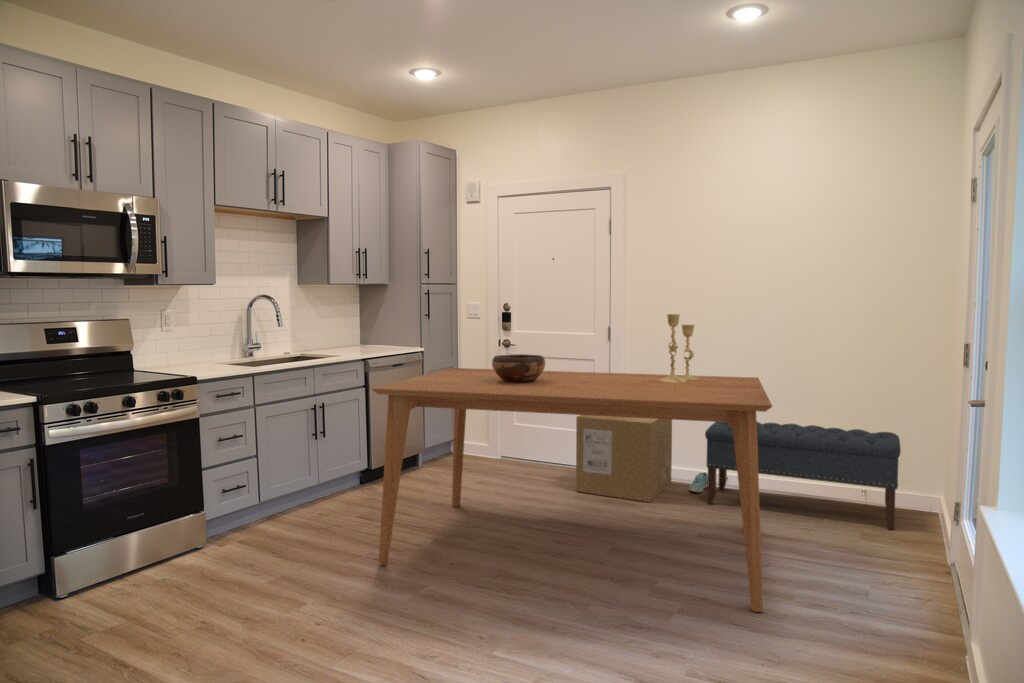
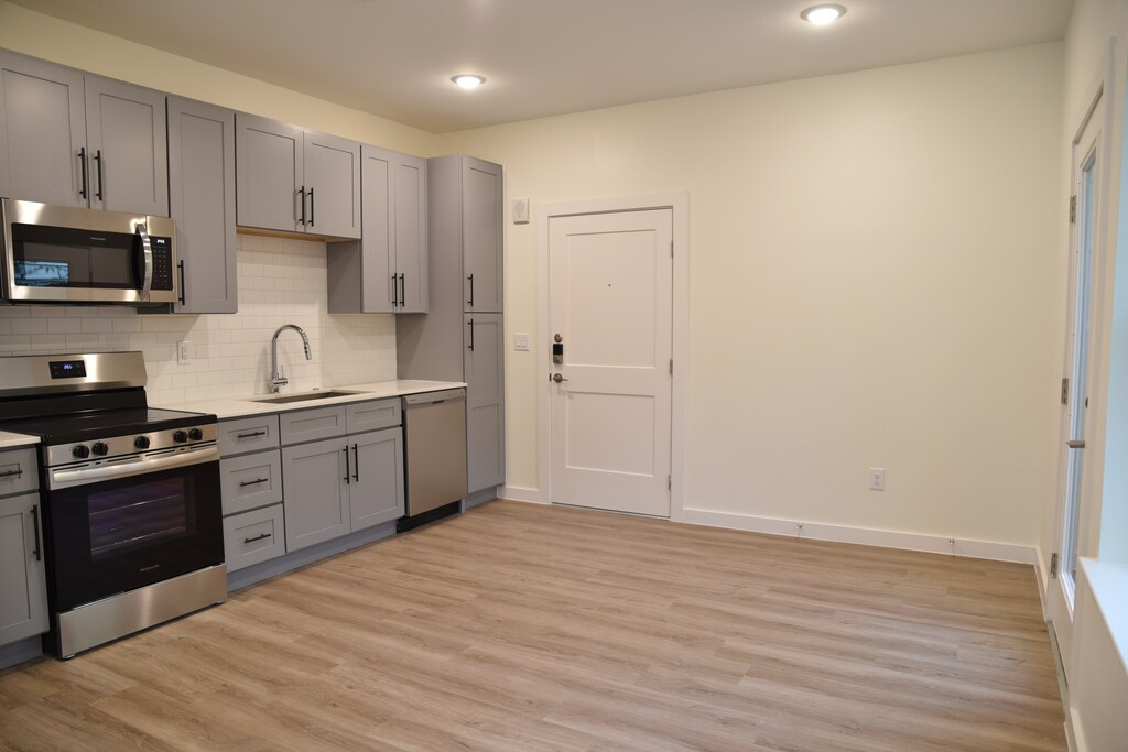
- bench (799, 467)
- sneaker (698, 481)
- cardboard box (625, 450)
- candlestick (678, 346)
- dining table (576, 414)
- decorative bowl (518, 368)
